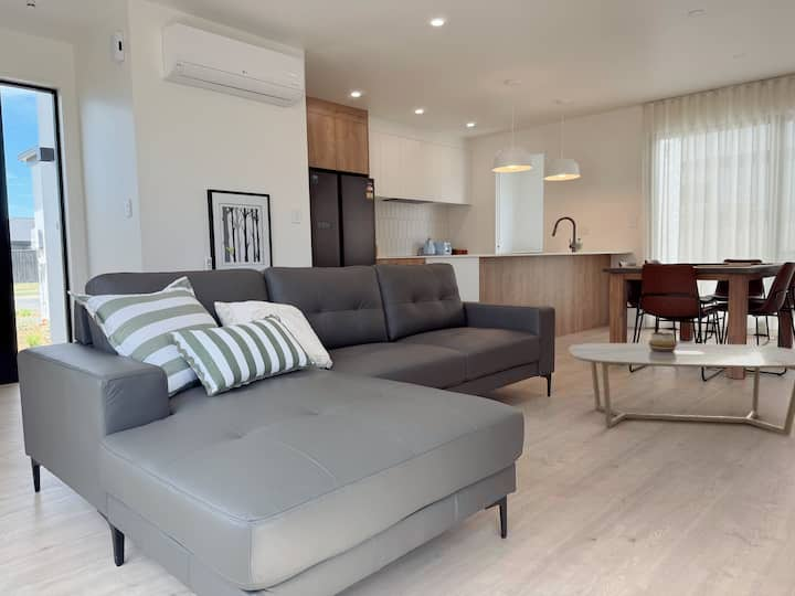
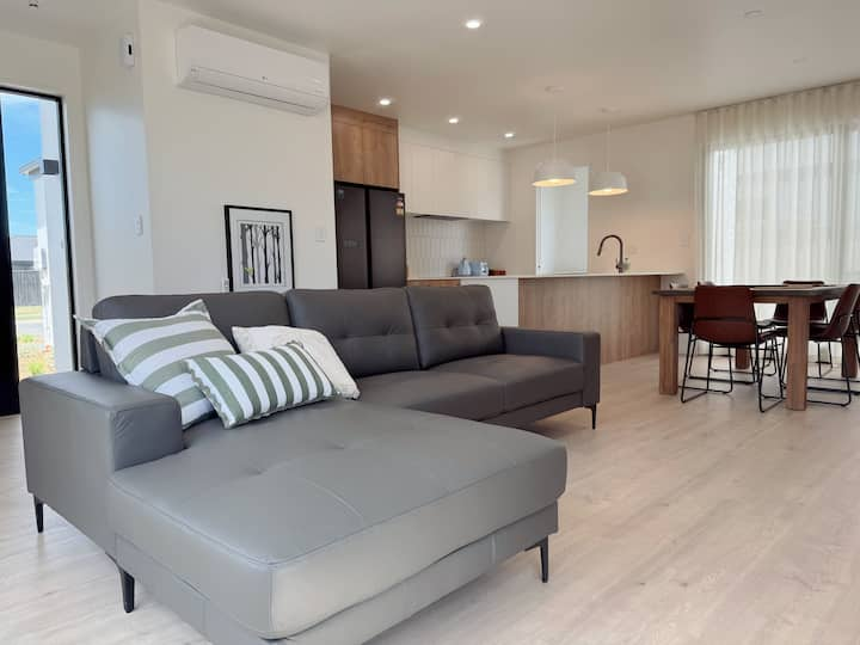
- decorative bowl (662, 341)
- coffee table (685, 365)
